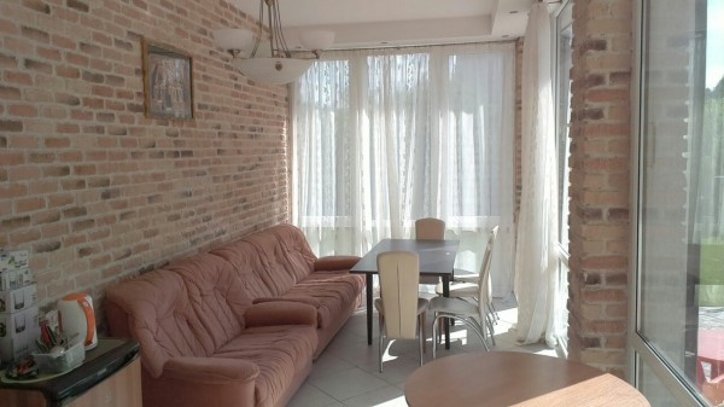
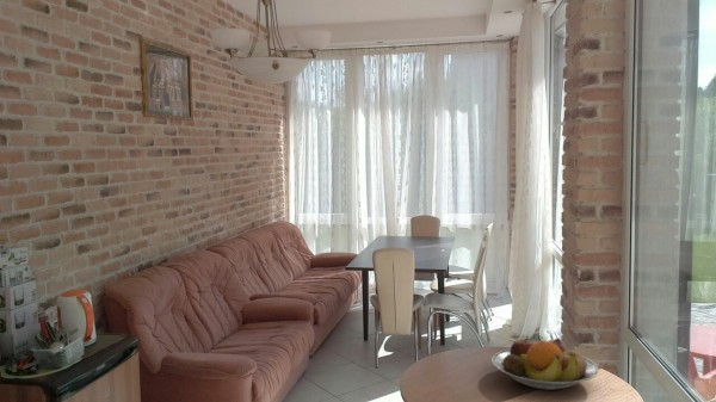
+ fruit bowl (543, 359)
